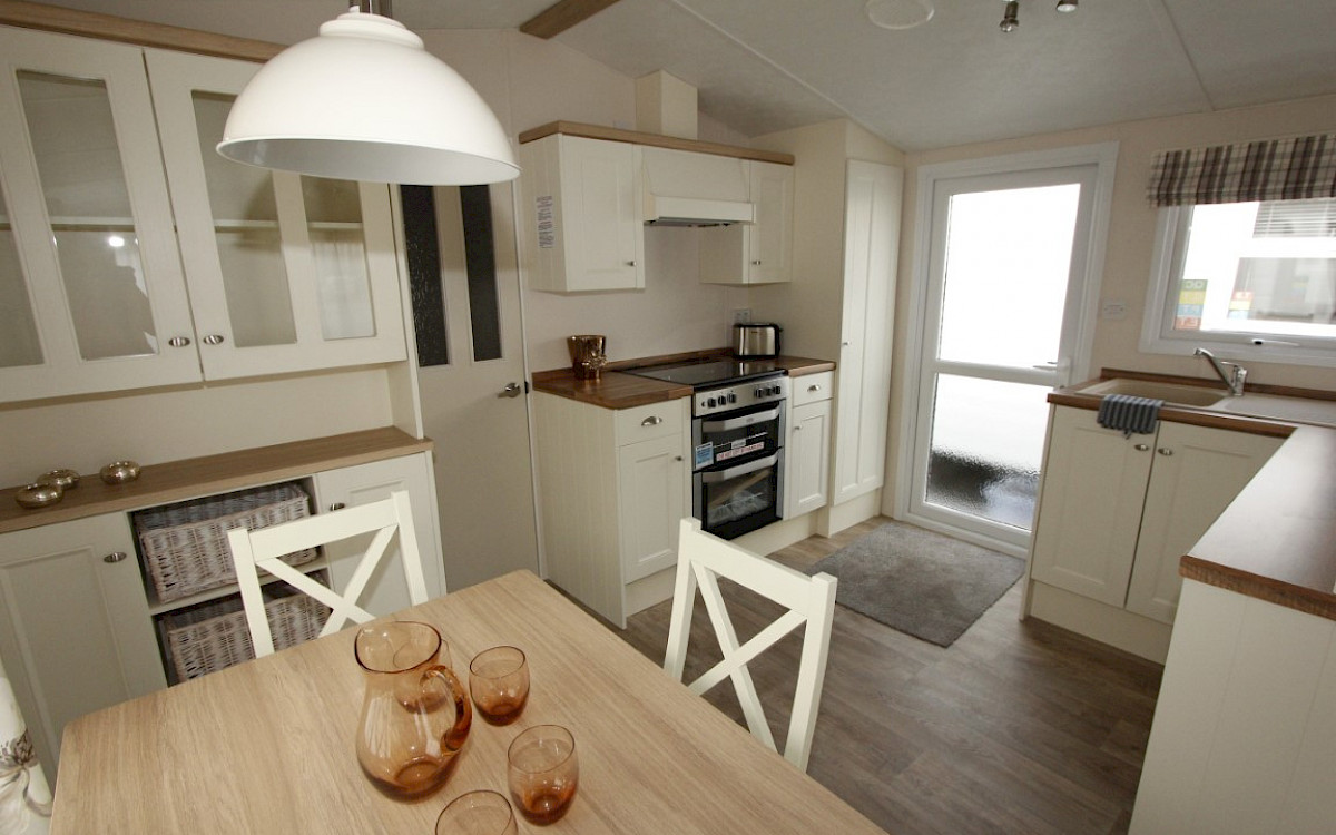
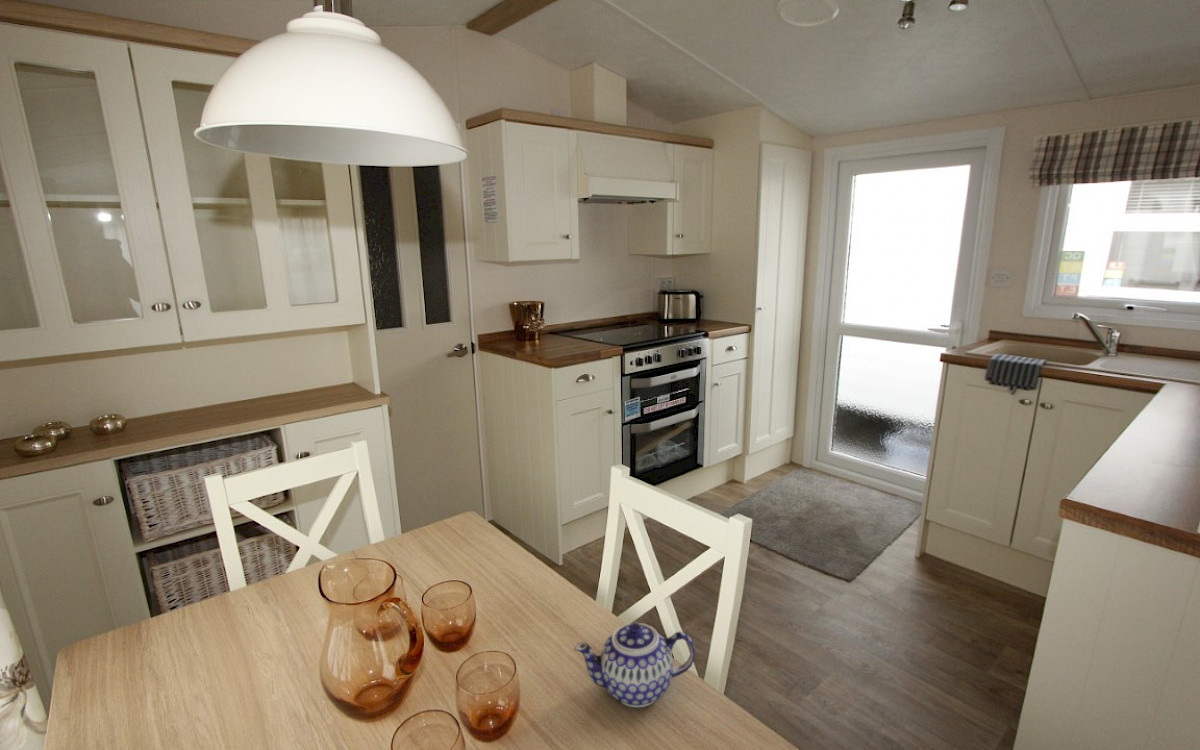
+ teapot (635, 657)
